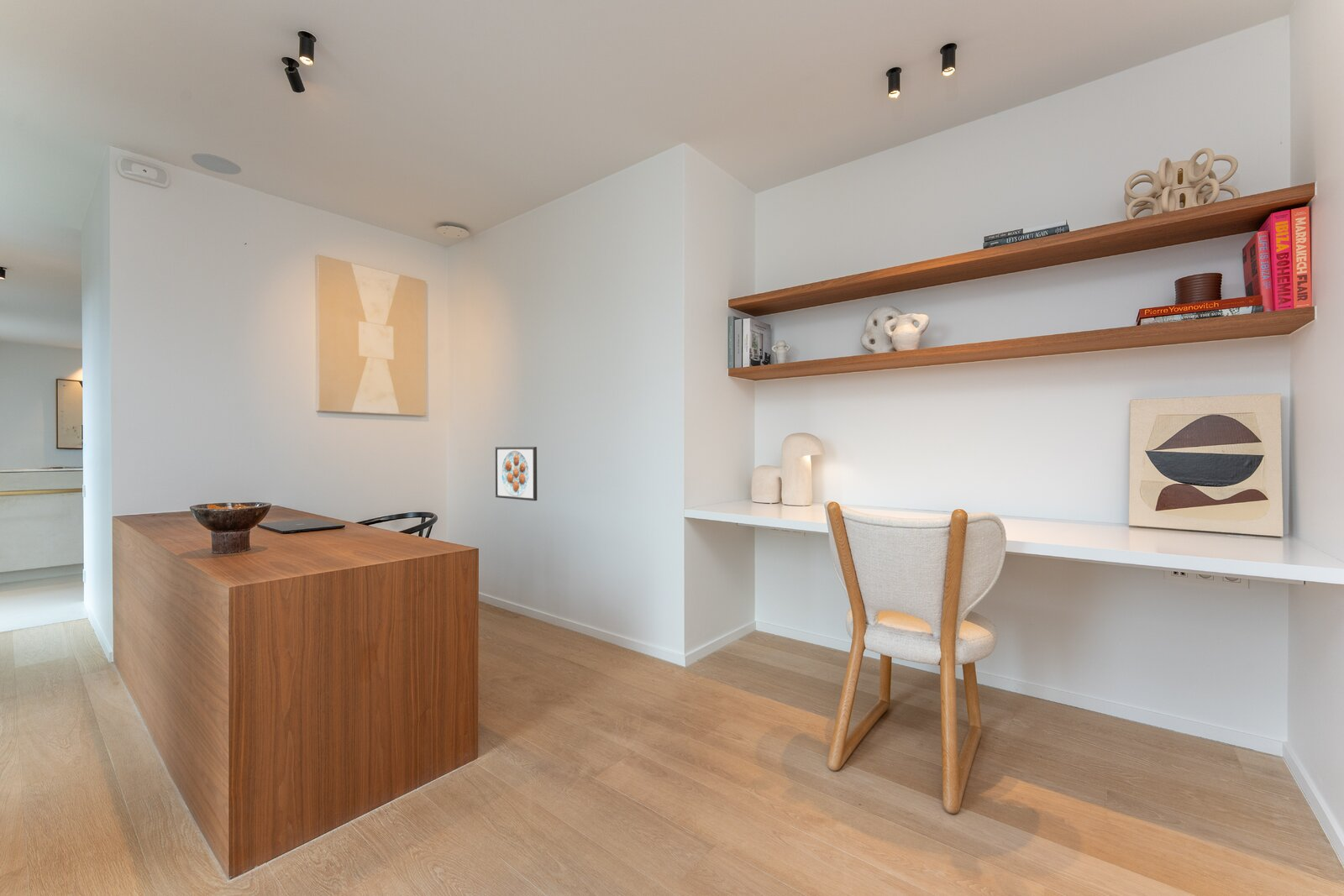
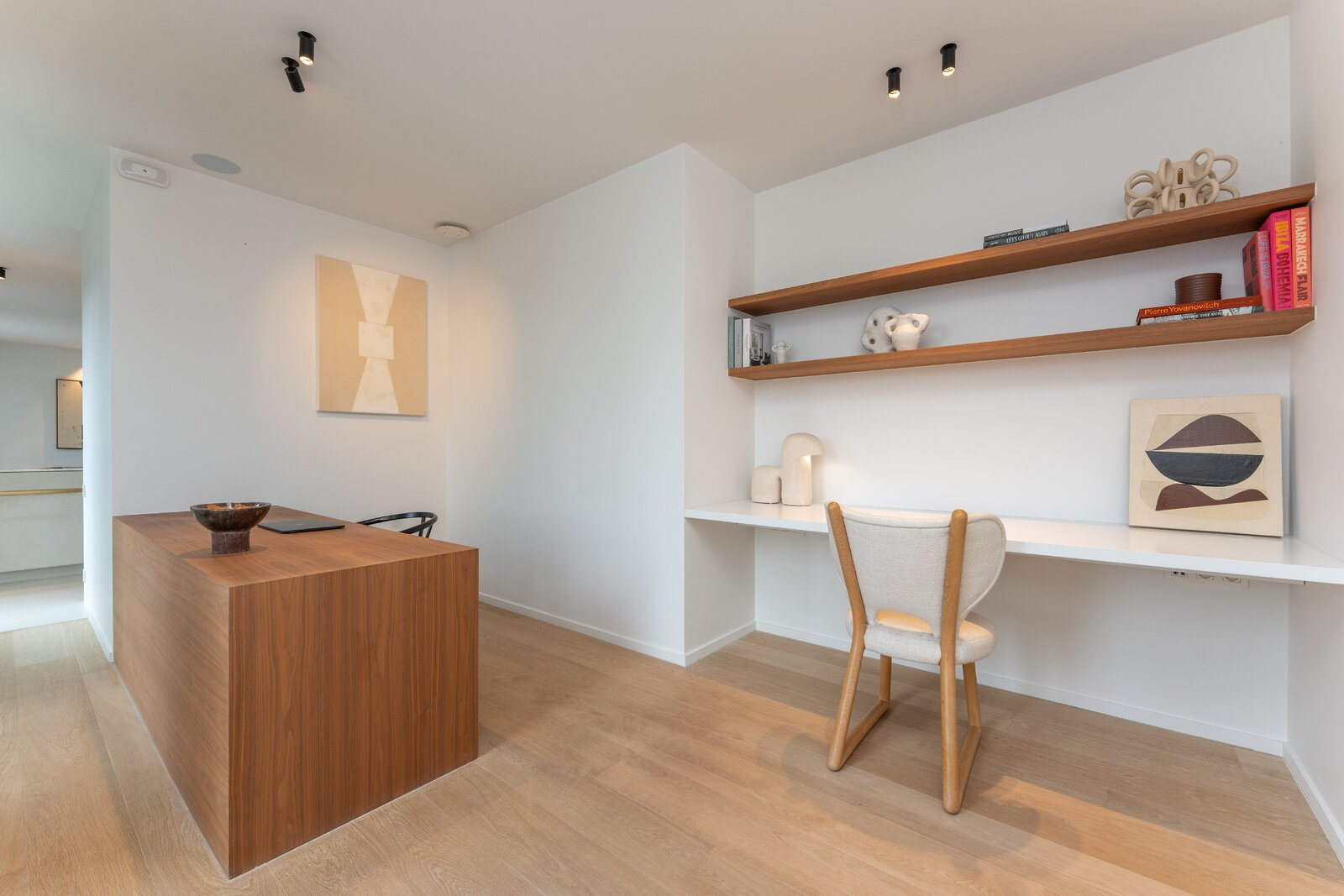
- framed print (515, 473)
